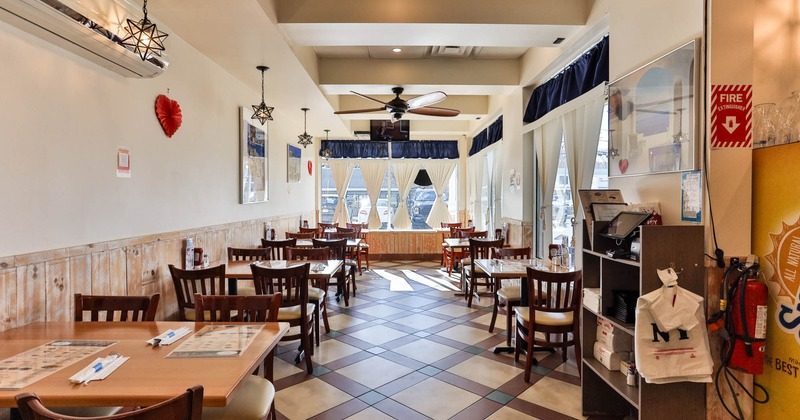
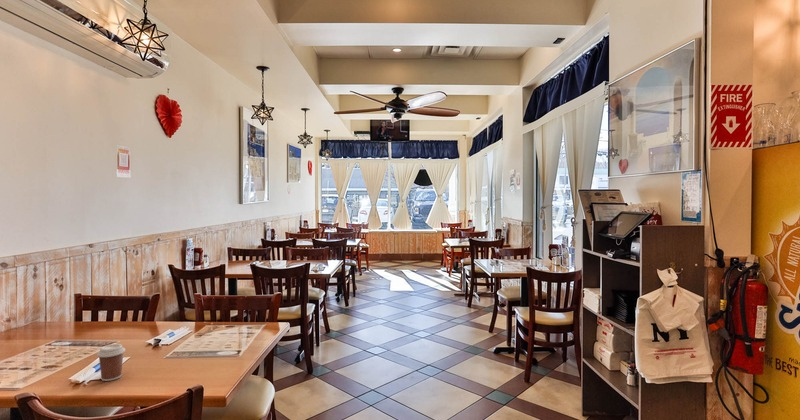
+ coffee cup (111, 362)
